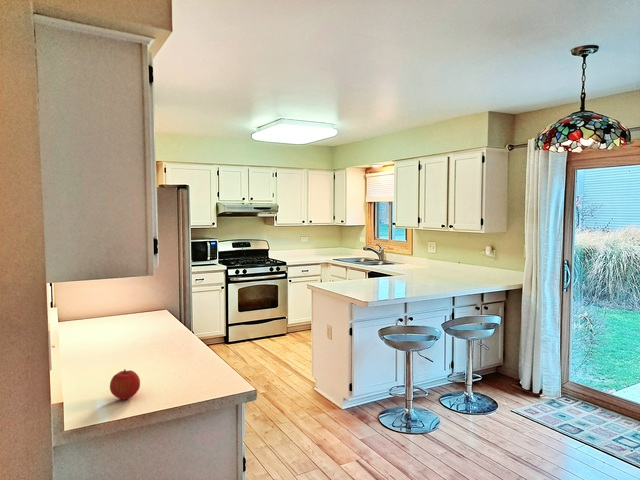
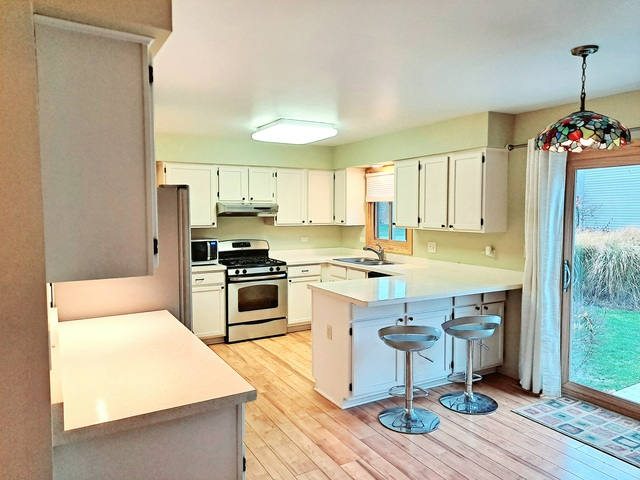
- fruit (125, 383)
